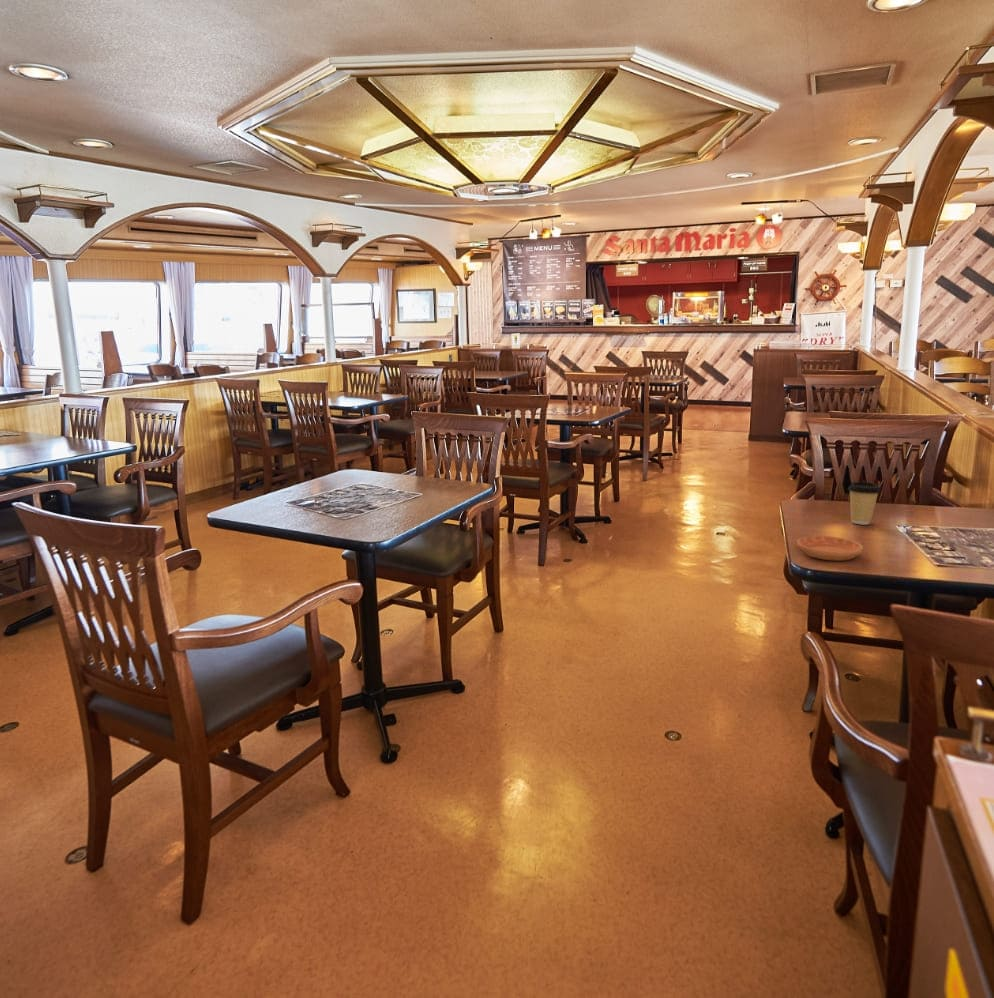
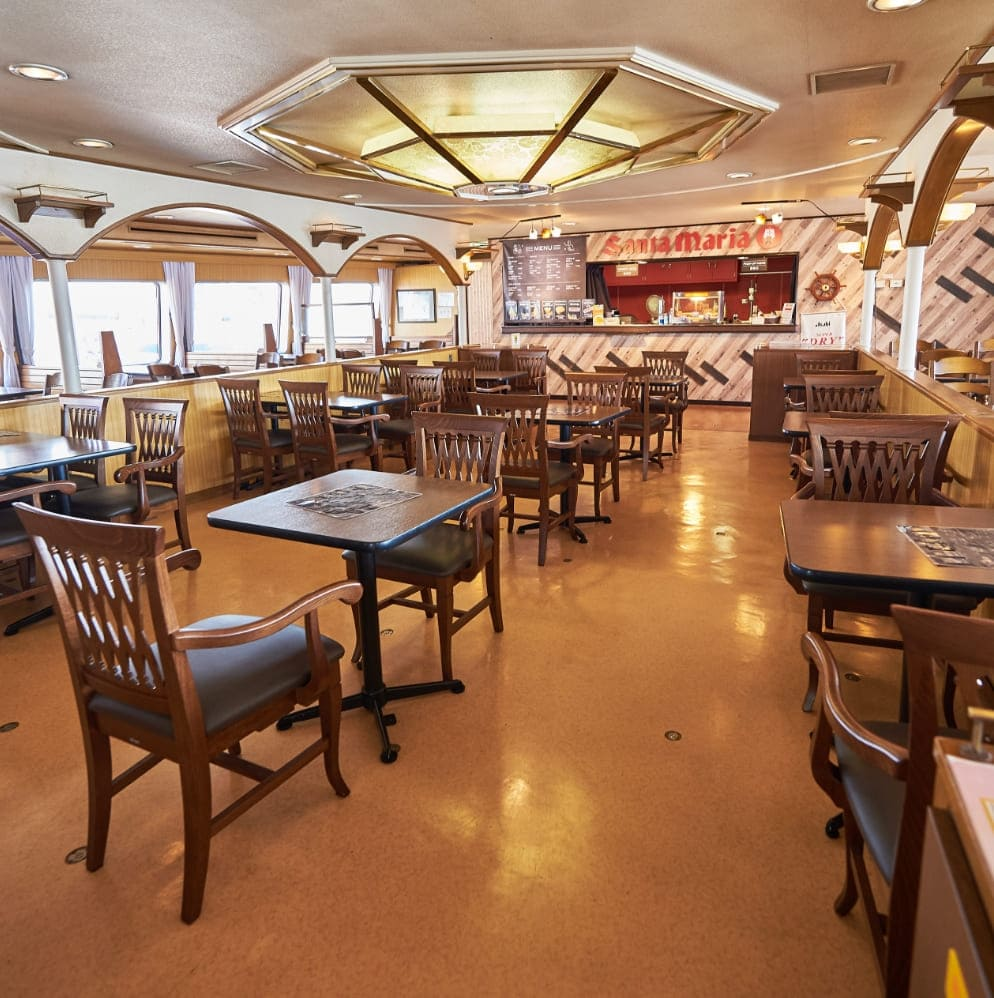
- coffee cup (862, 503)
- saucer (829, 548)
